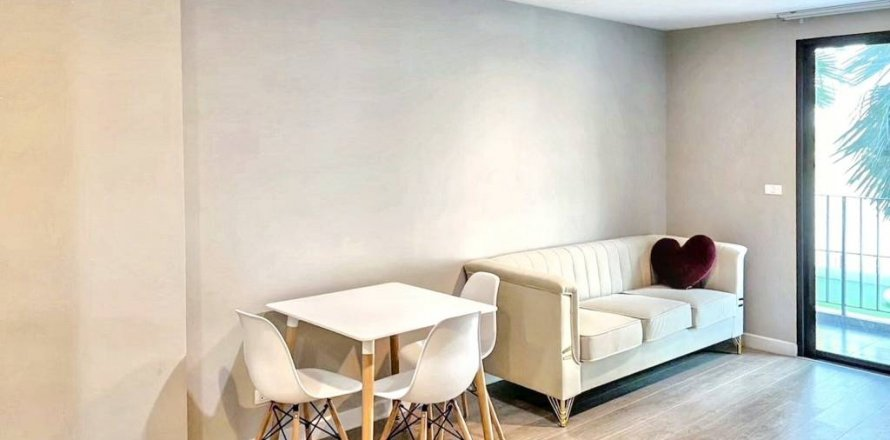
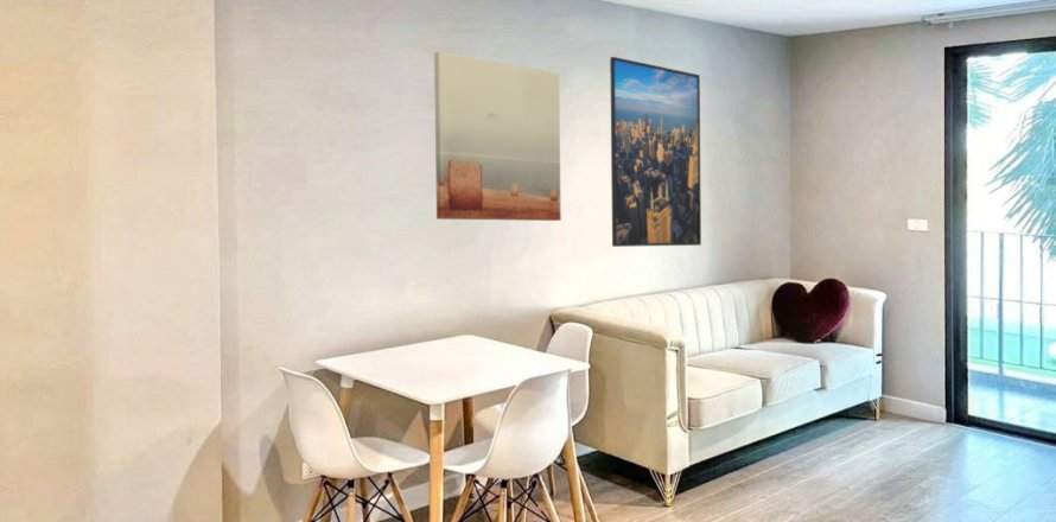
+ wall art (501, 141)
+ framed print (657, 155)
